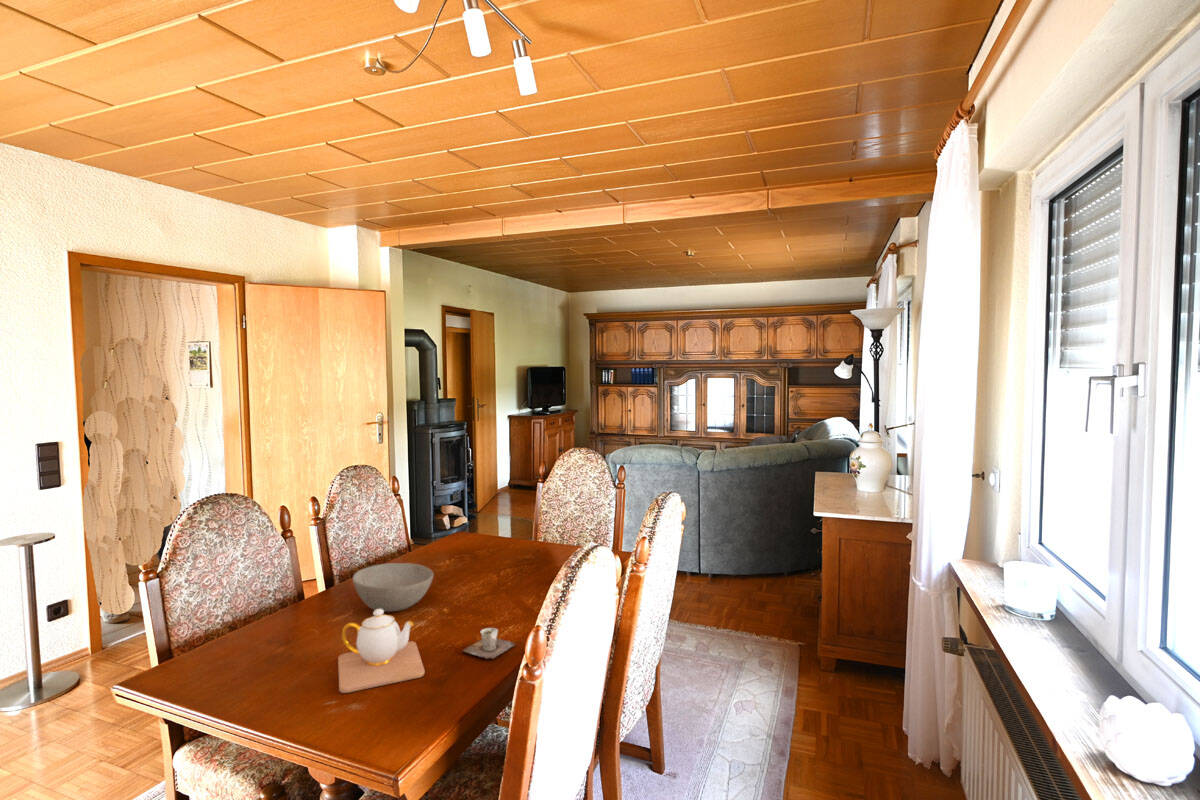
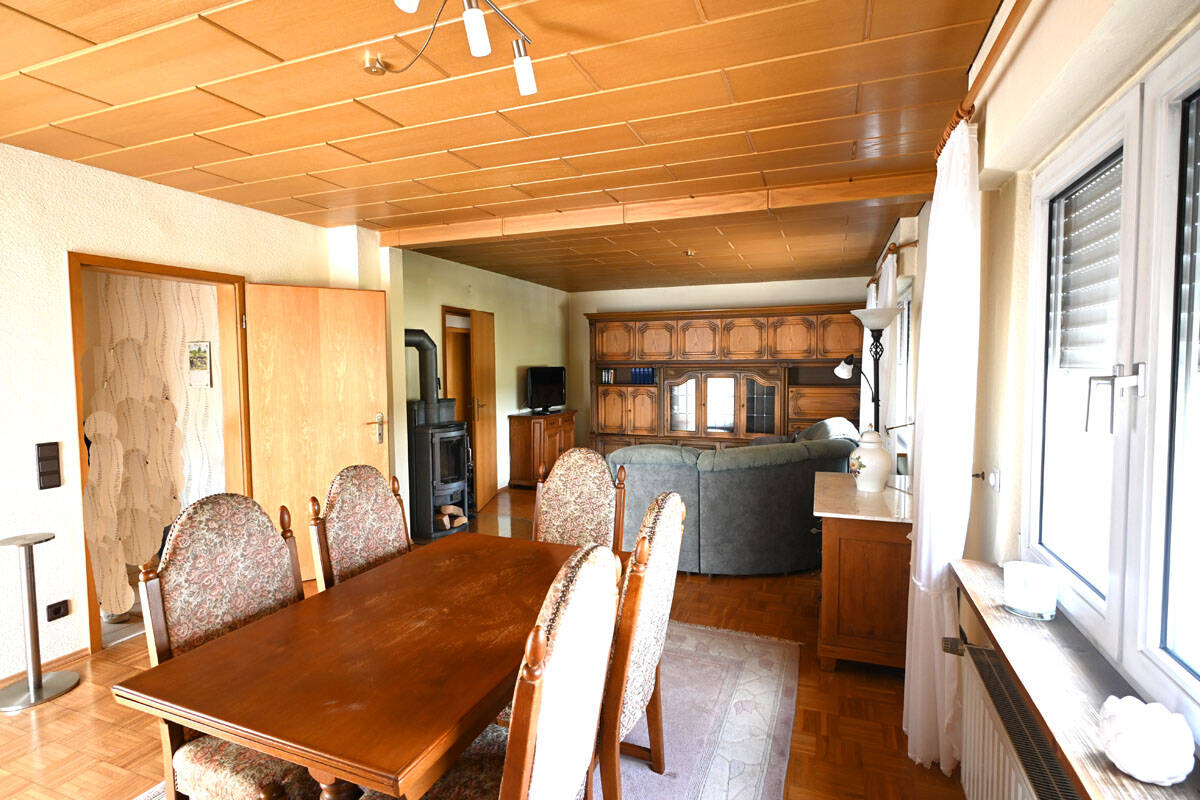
- teapot (379, 639)
- bowl (394, 588)
- cup (489, 639)
